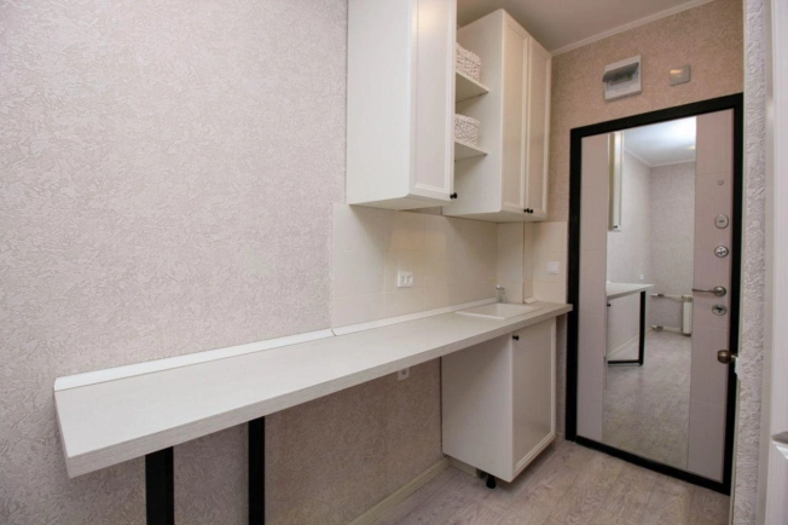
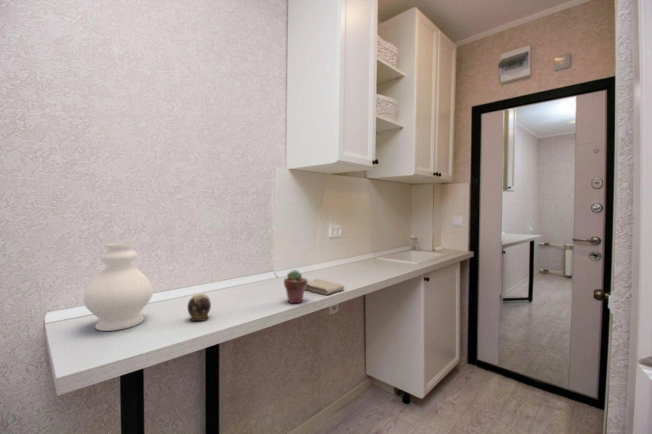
+ washcloth (321, 285)
+ potted succulent (295, 285)
+ decorative vase (119, 283)
+ decorative egg (199, 306)
